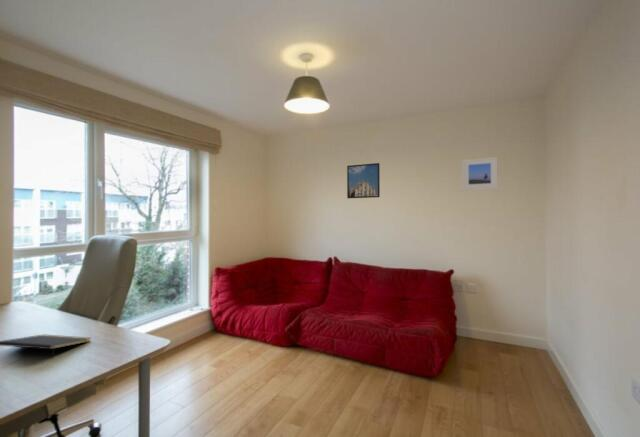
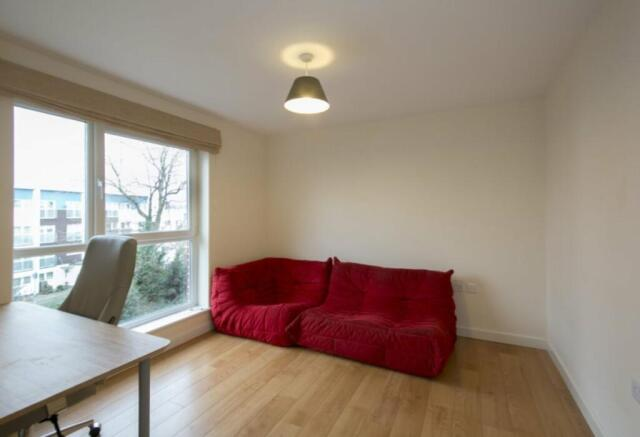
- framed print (479, 174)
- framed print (363, 181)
- notepad (46, 341)
